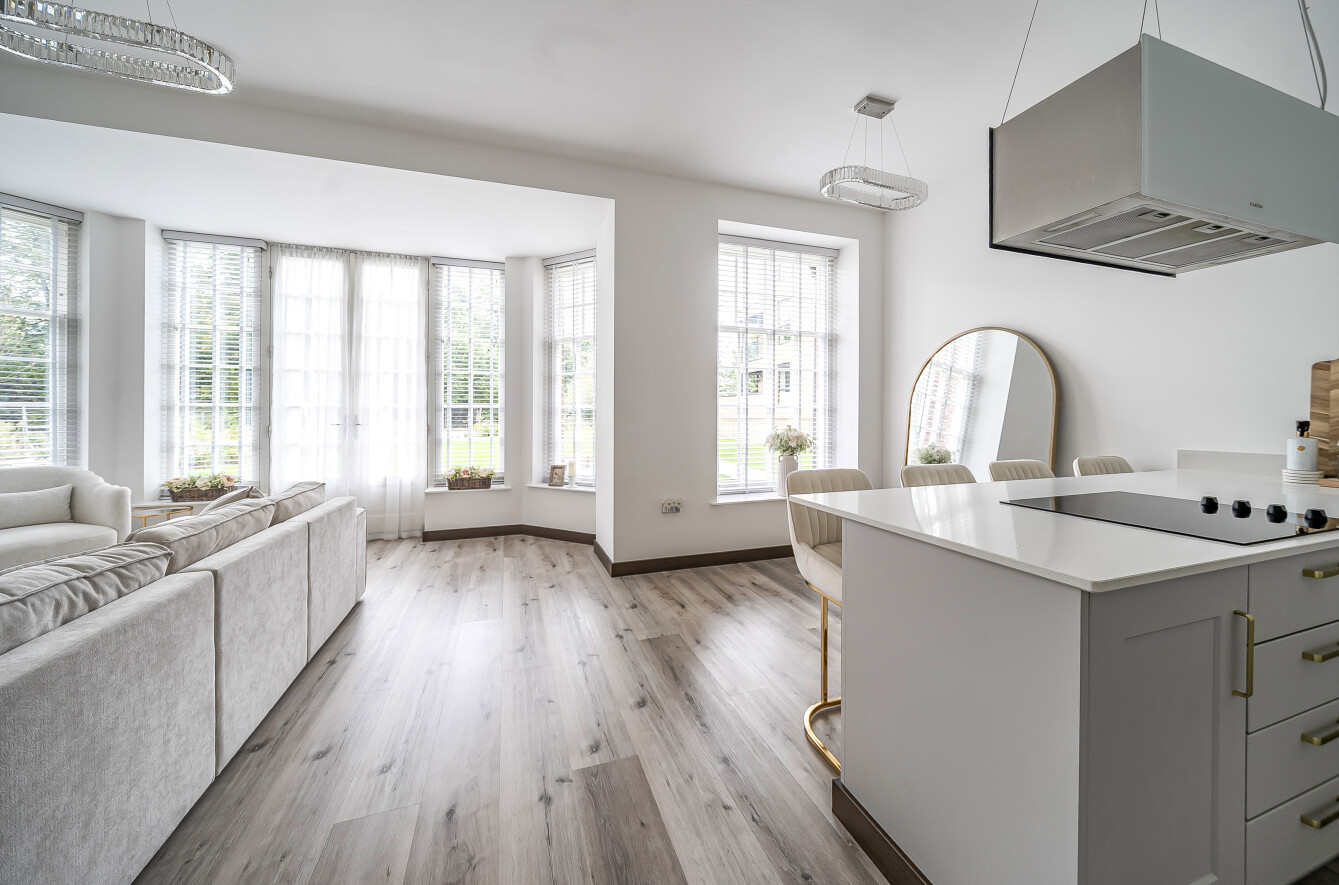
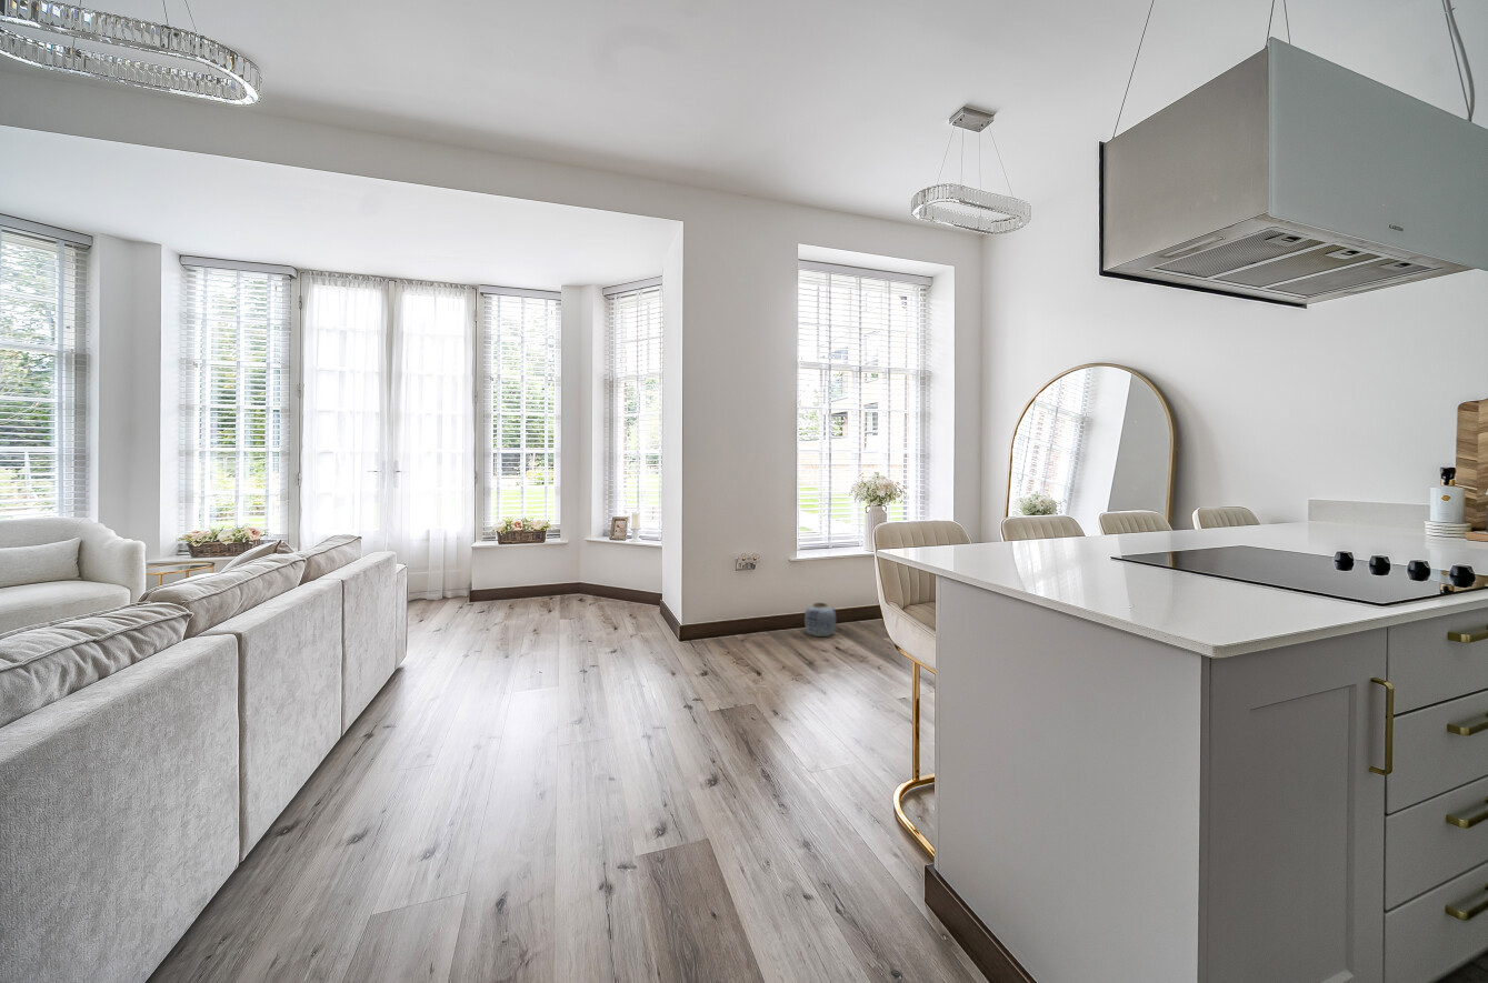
+ vase (820, 618)
